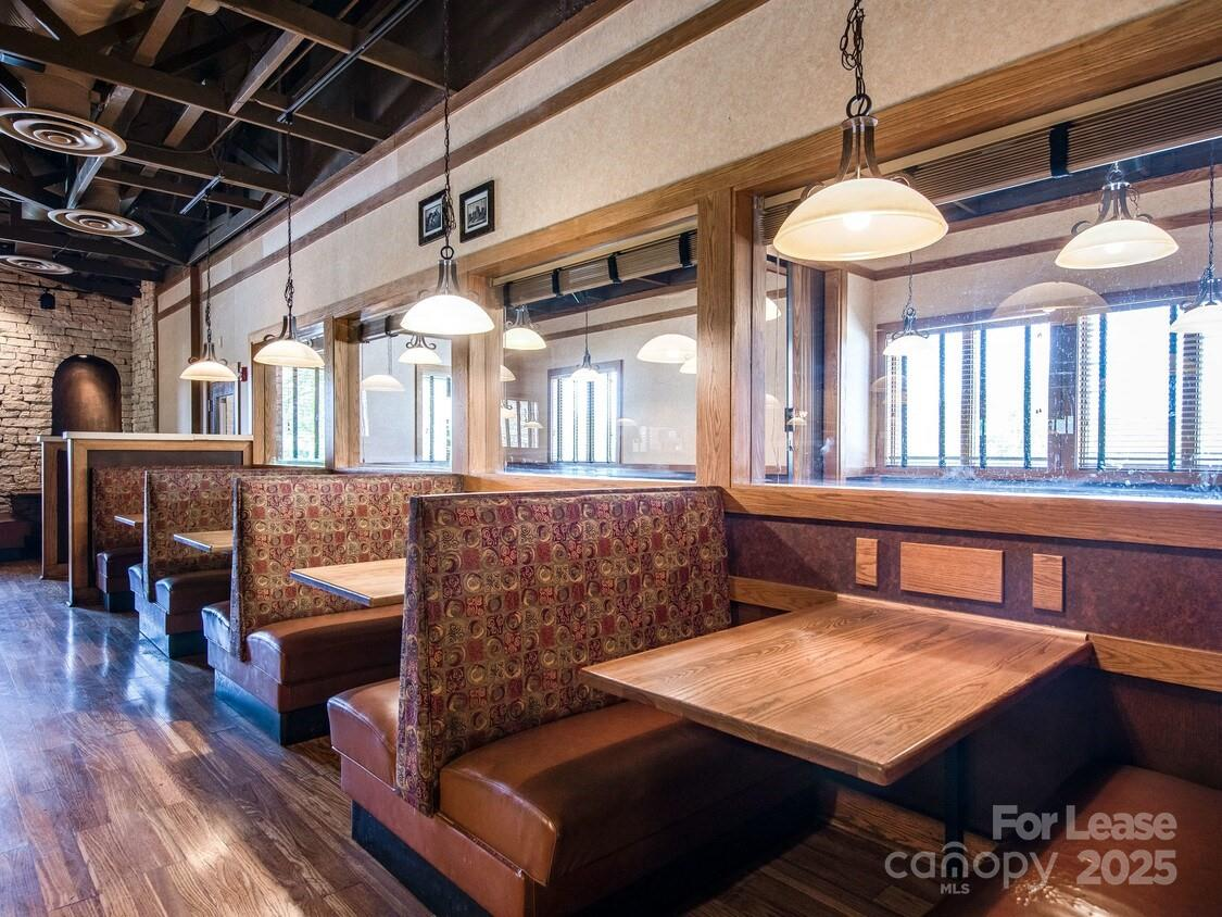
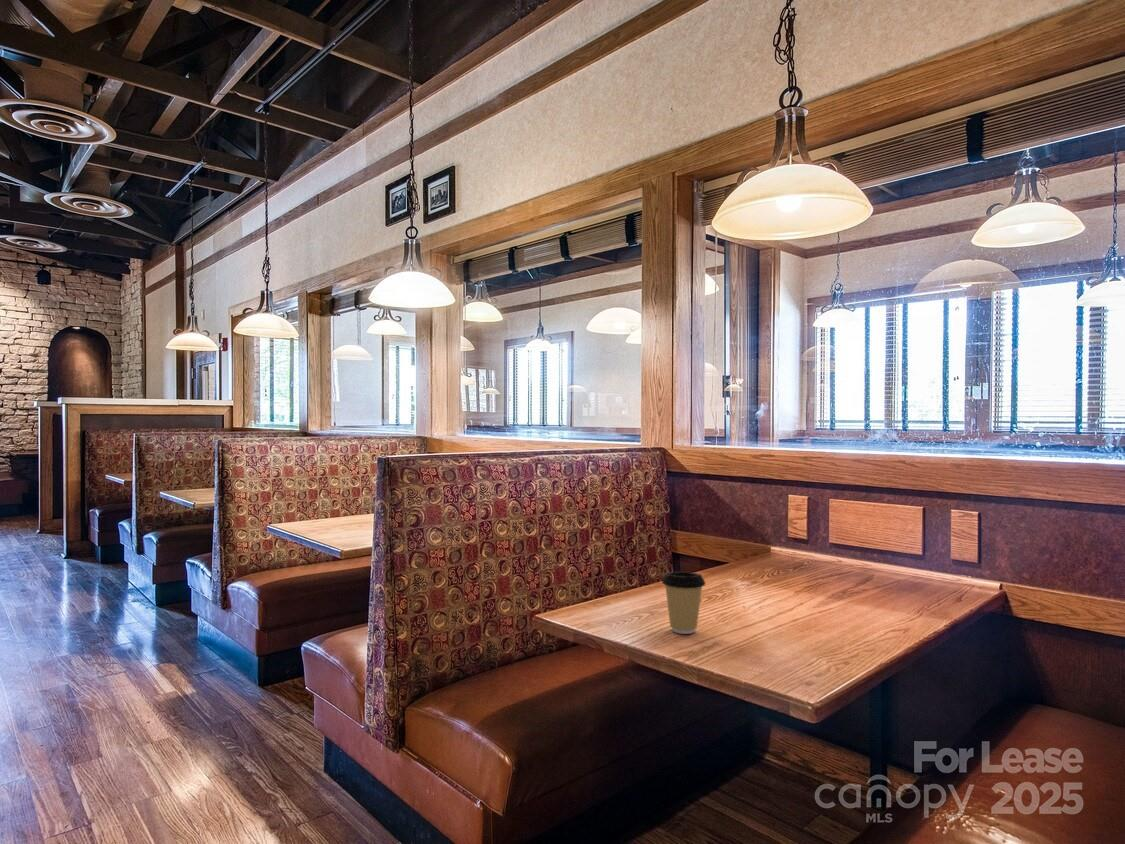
+ coffee cup (683, 601)
